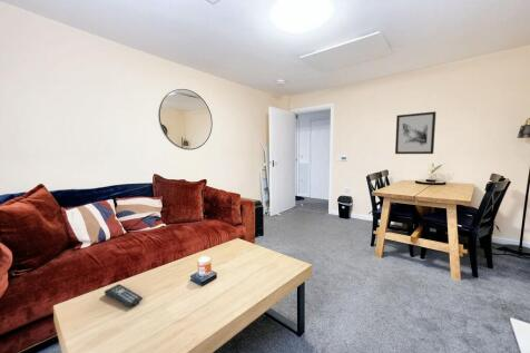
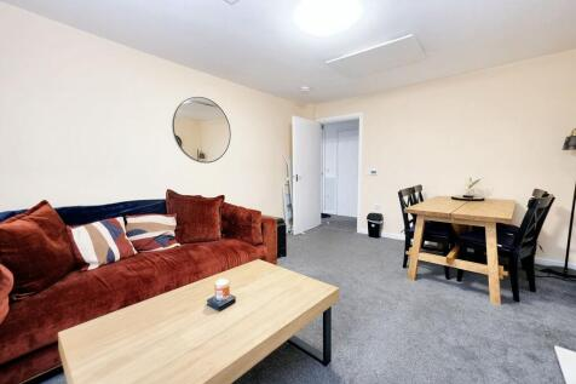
- remote control (122, 294)
- wall art (414, 134)
